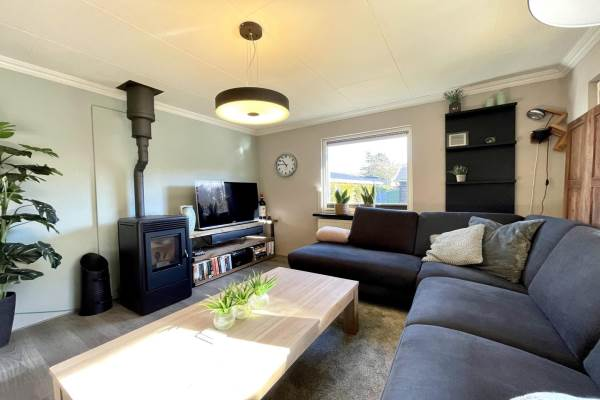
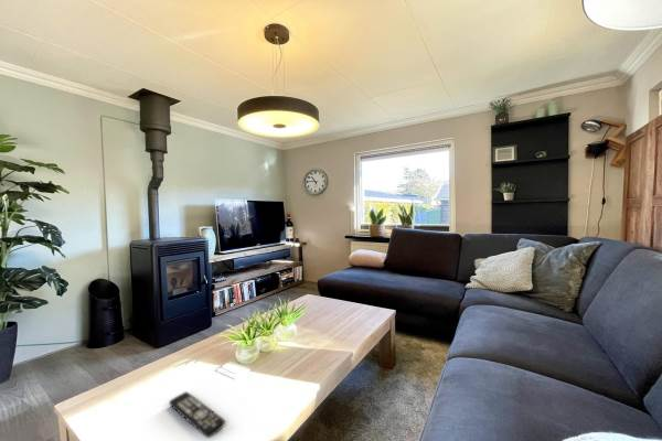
+ remote control (195, 412)
